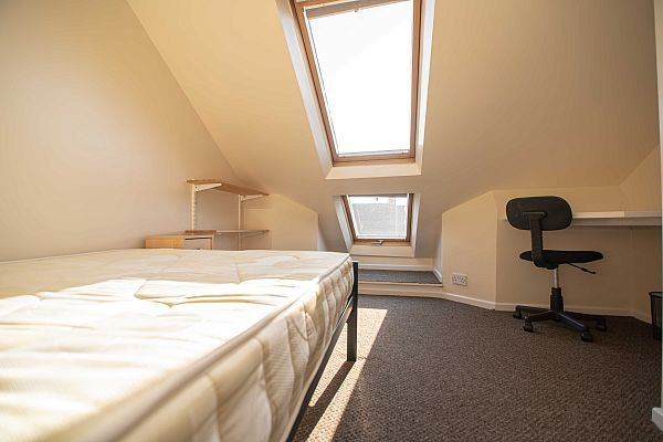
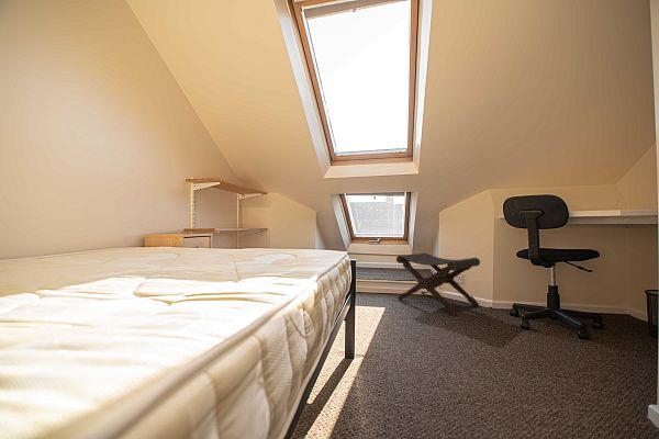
+ footstool (436, 279)
